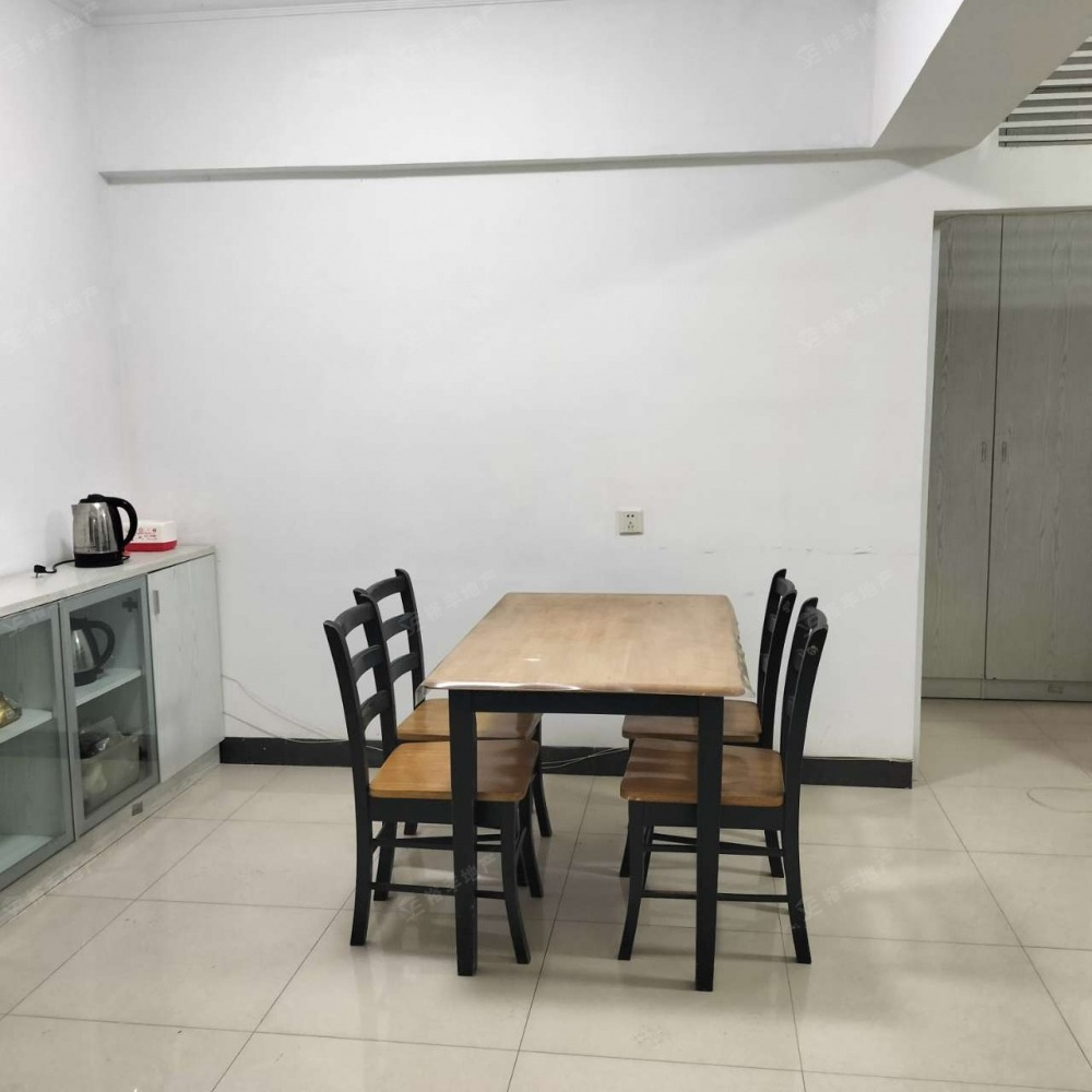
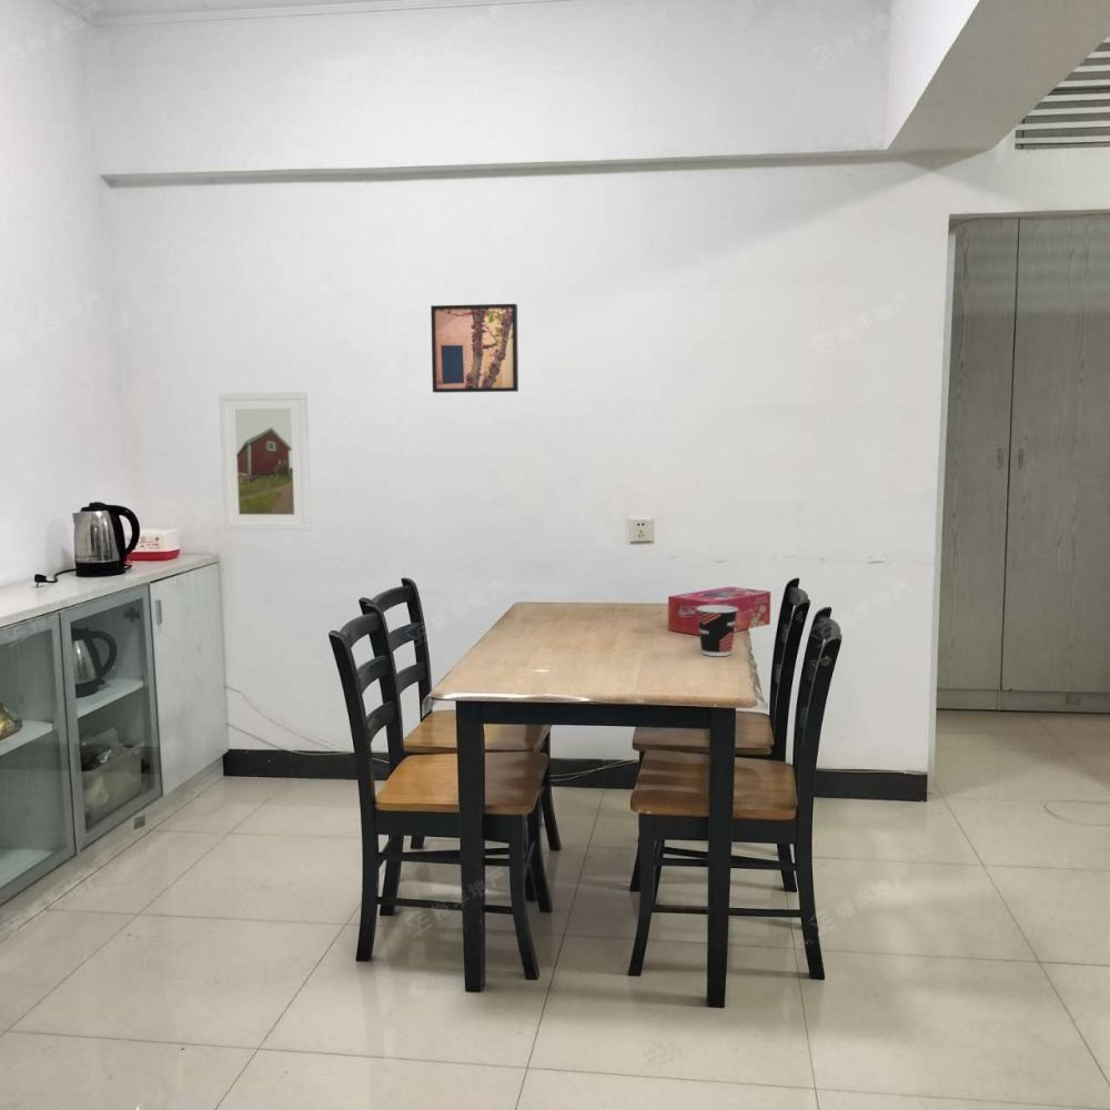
+ wall art (474, 349)
+ cup (716, 630)
+ tissue box (719, 604)
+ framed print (265, 462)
